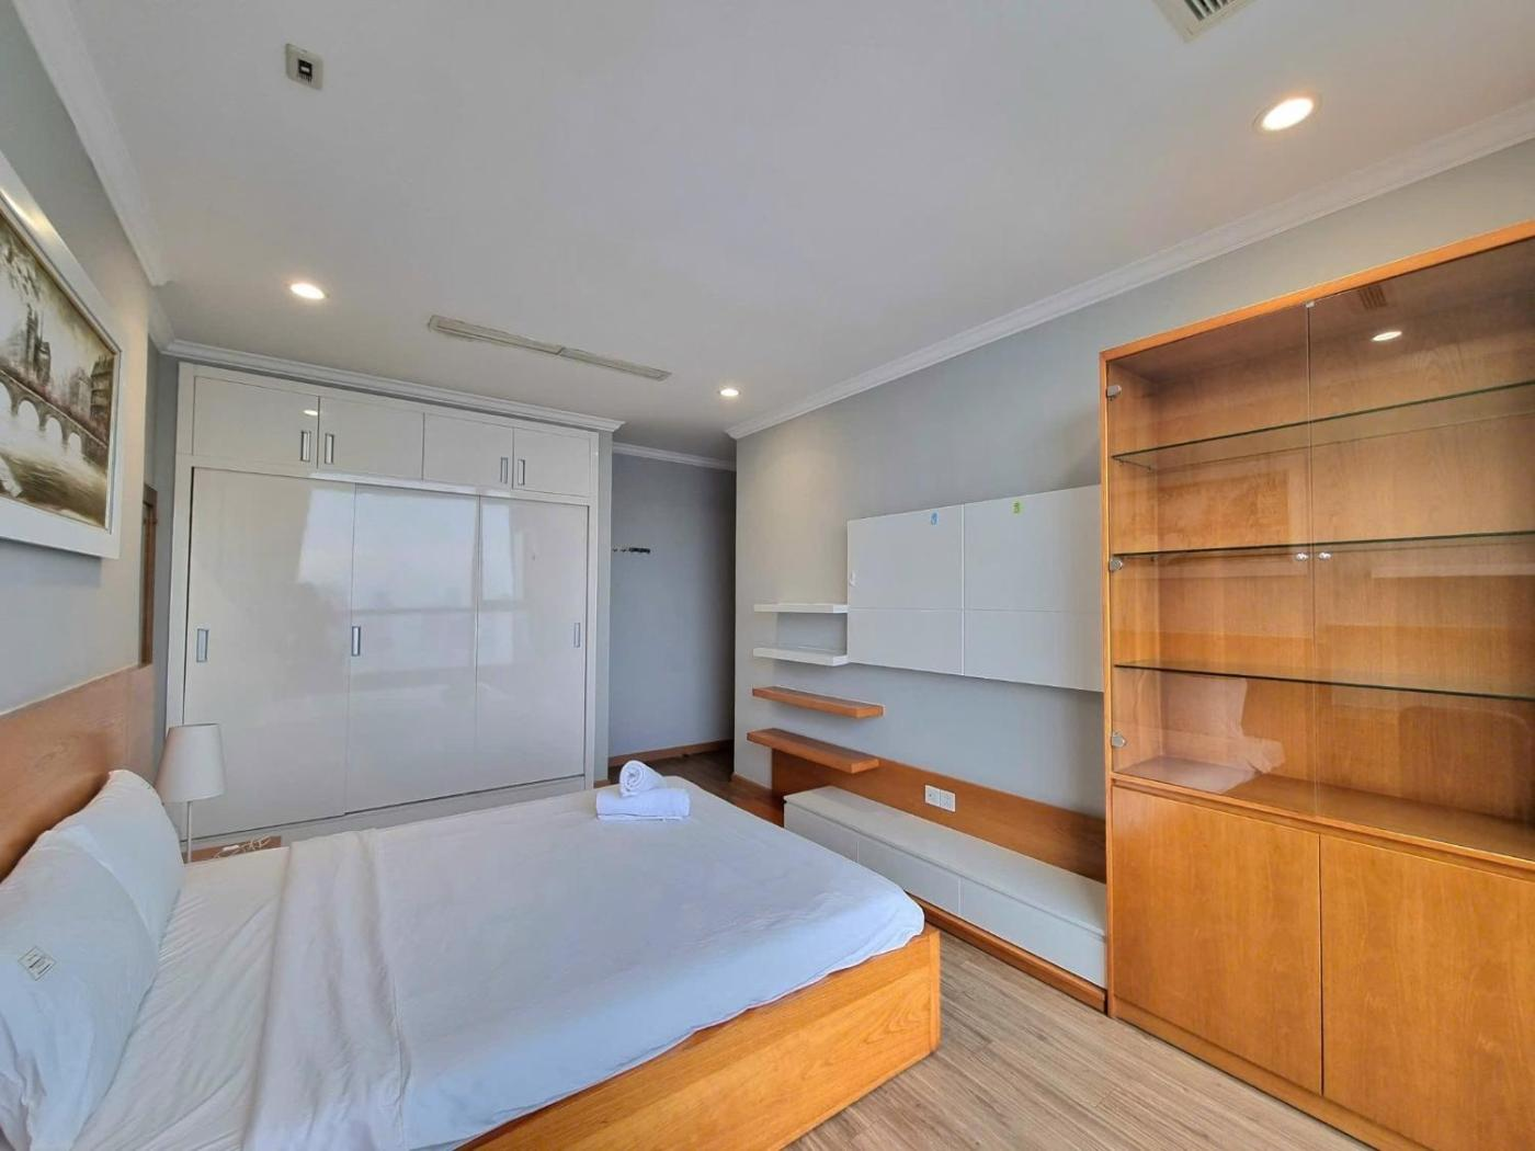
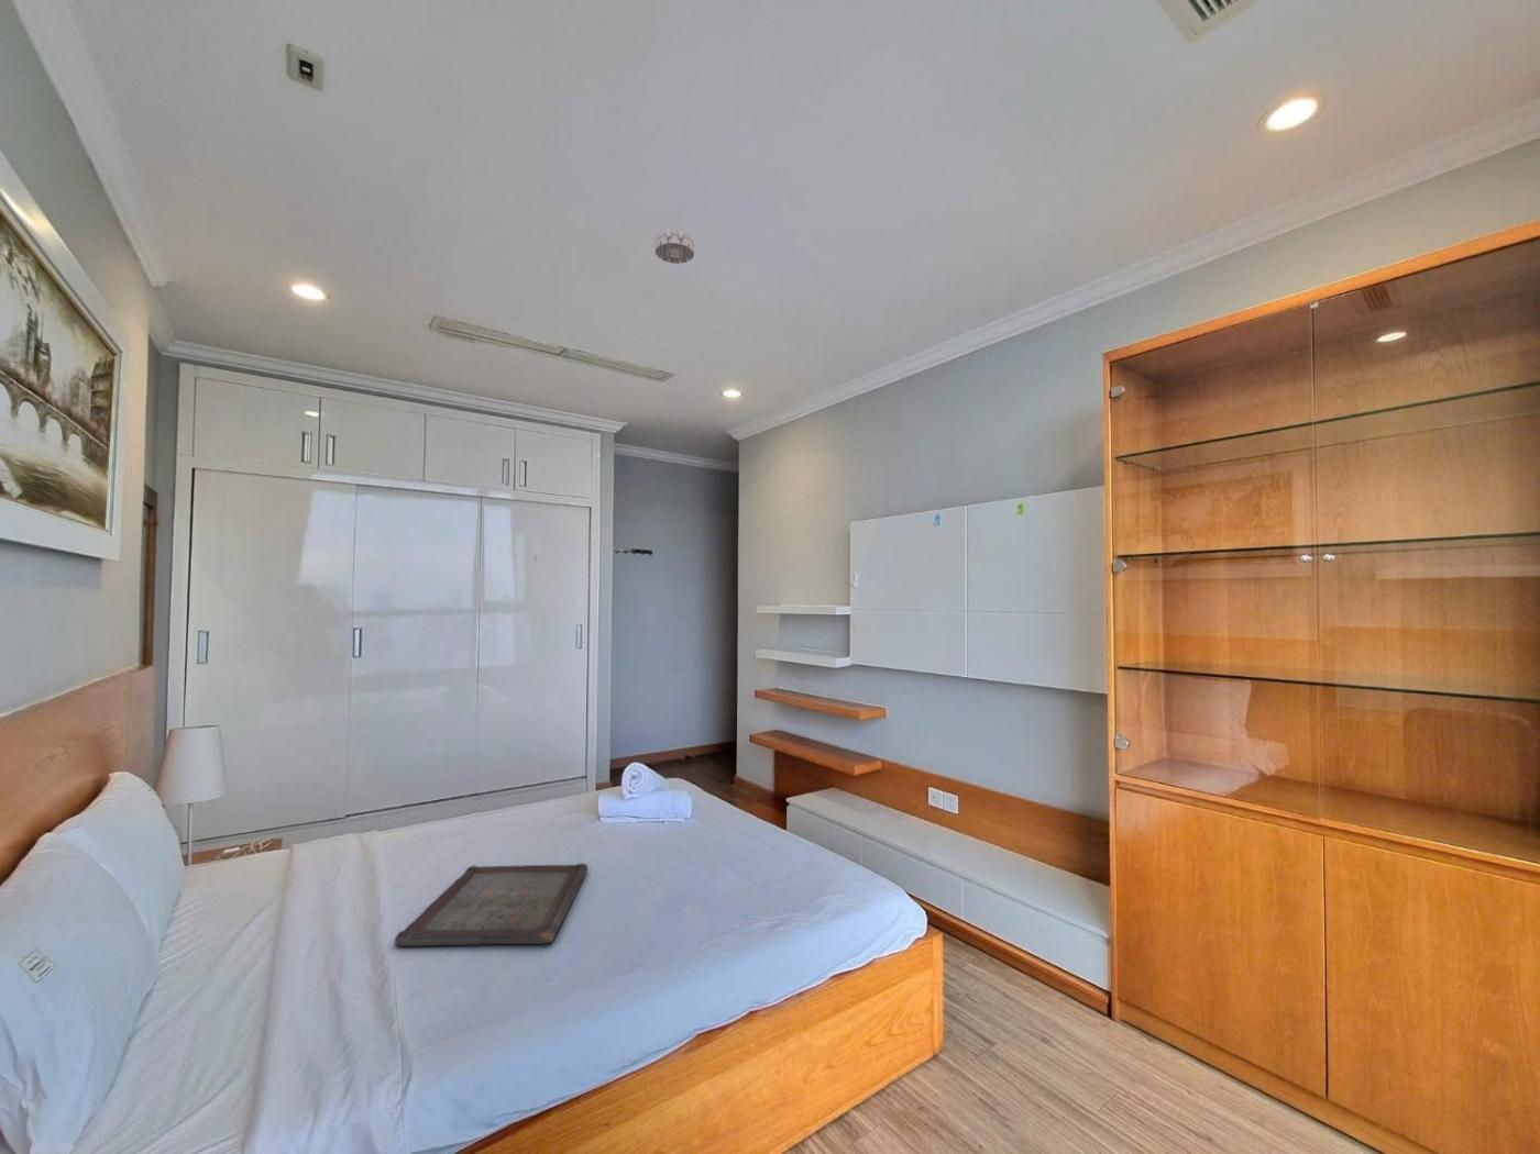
+ serving tray (504, 901)
+ smoke detector (674, 245)
